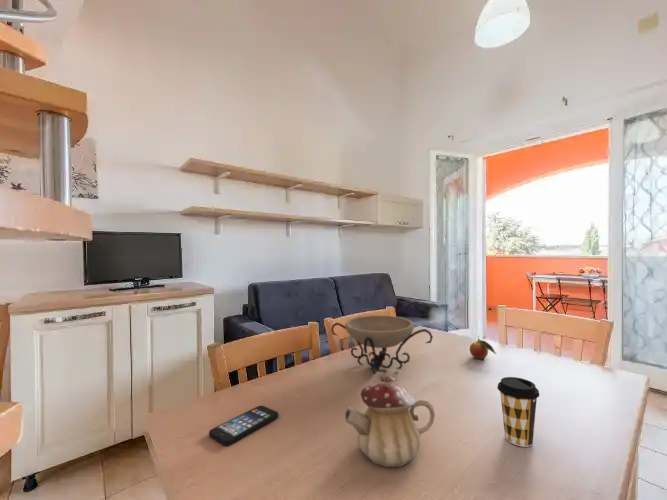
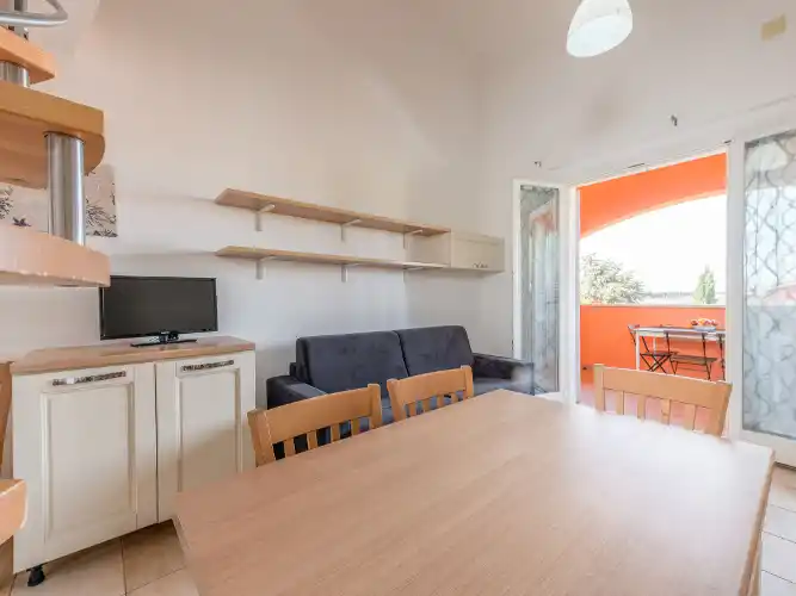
- smartphone (245, 423)
- coffee cup (518, 411)
- fruit (483, 348)
- teapot (391, 412)
- decorative bowl (379, 345)
